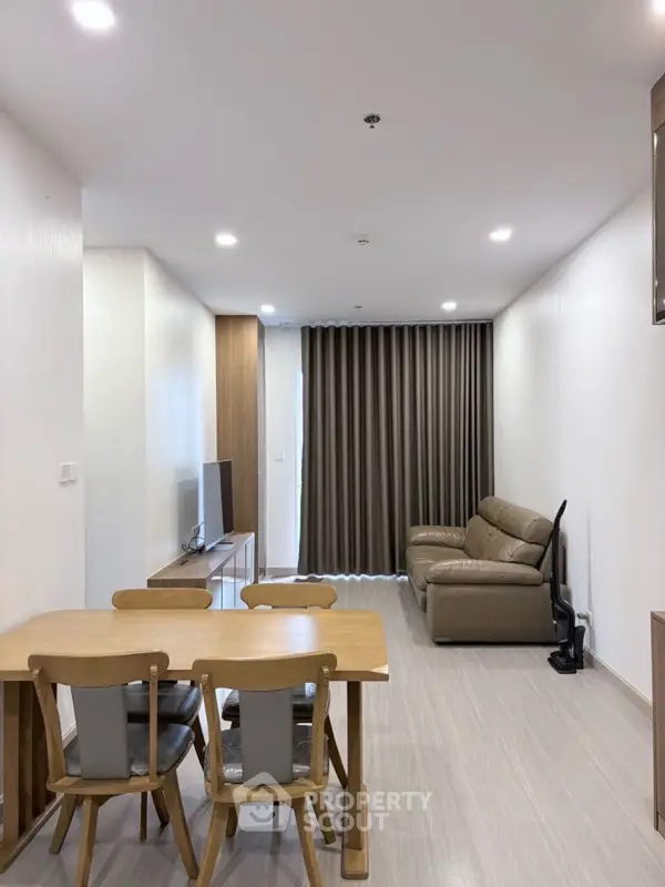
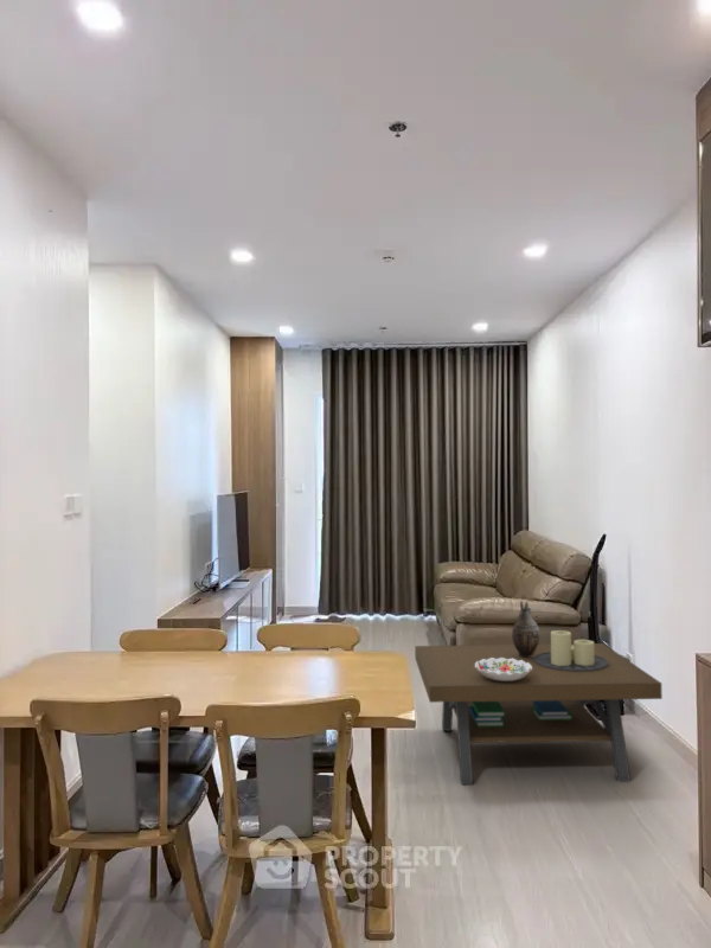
+ coffee table (525, 691)
+ decorative bowl (502, 668)
+ decorative vase (525, 627)
